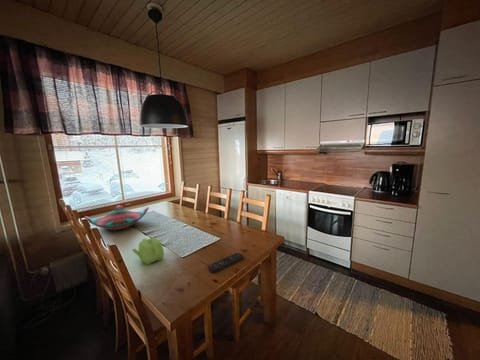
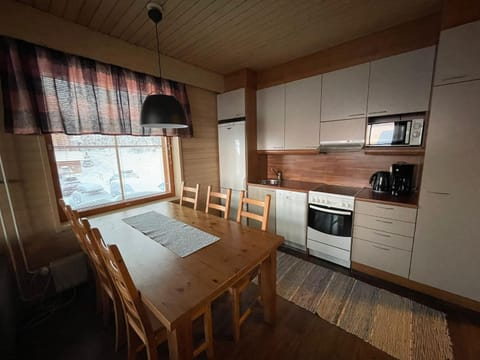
- decorative bowl (119, 218)
- teapot (147, 250)
- remote control (226, 261)
